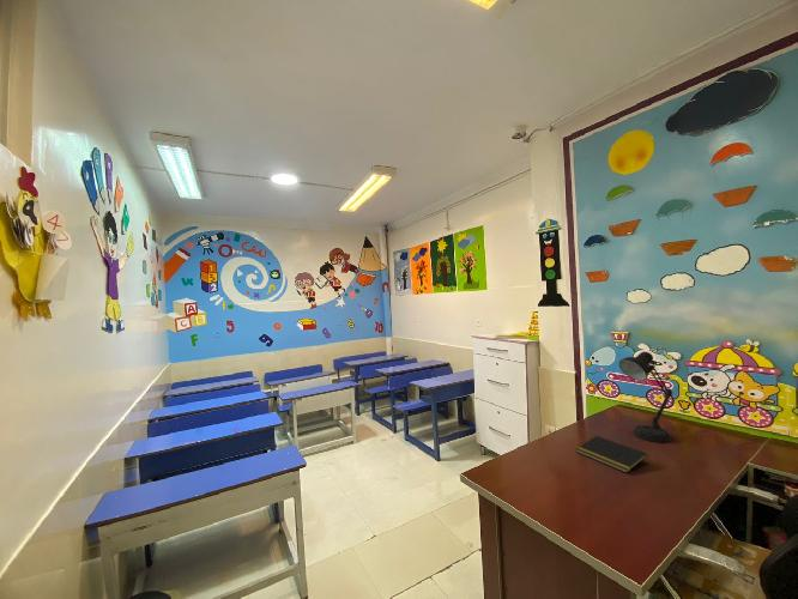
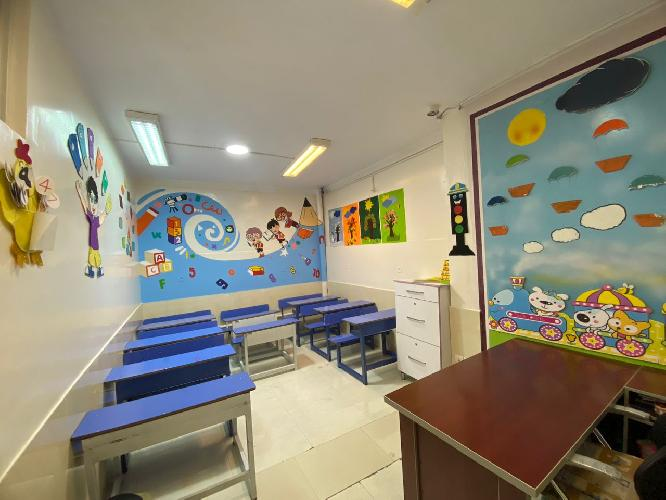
- notepad (610, 452)
- desk lamp (643, 380)
